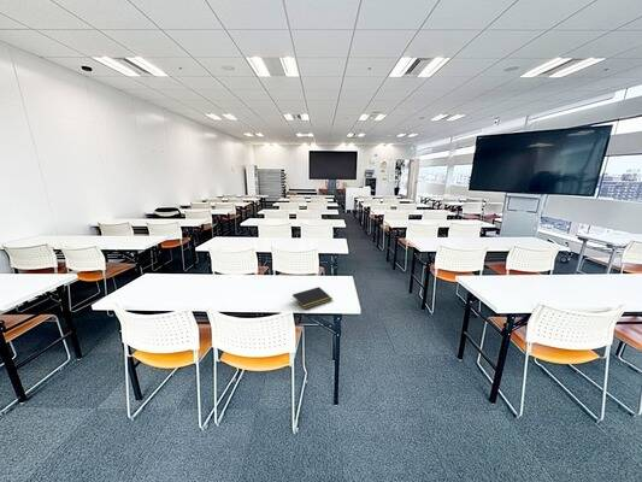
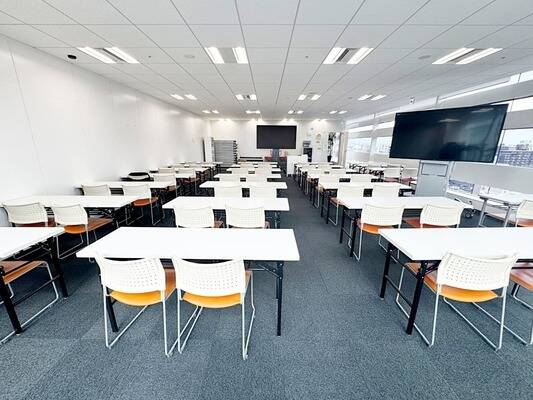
- notepad (312, 296)
